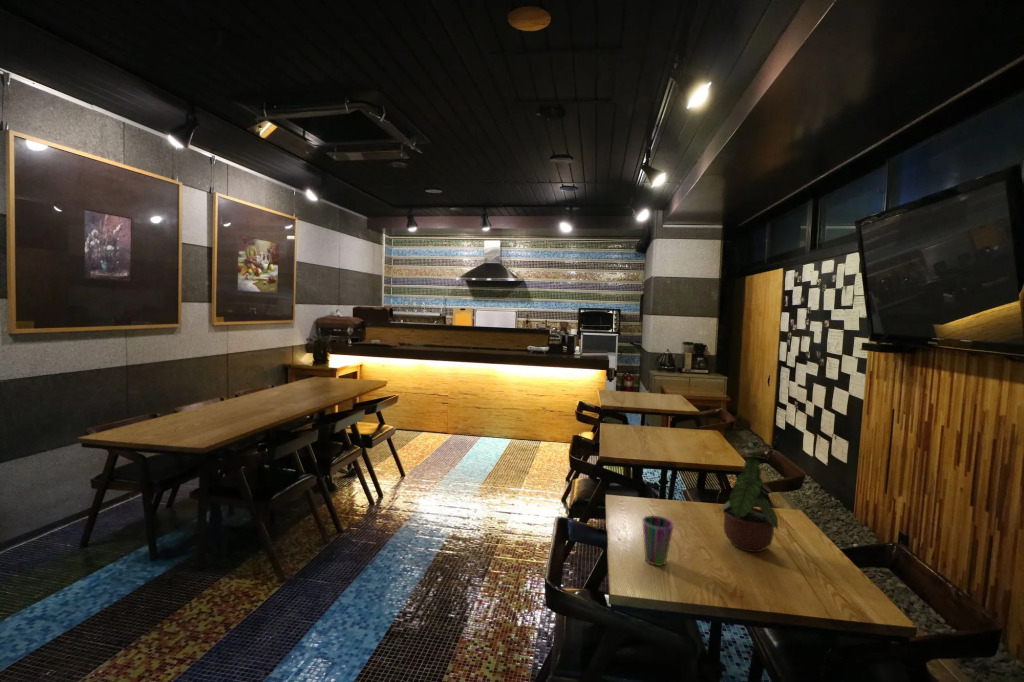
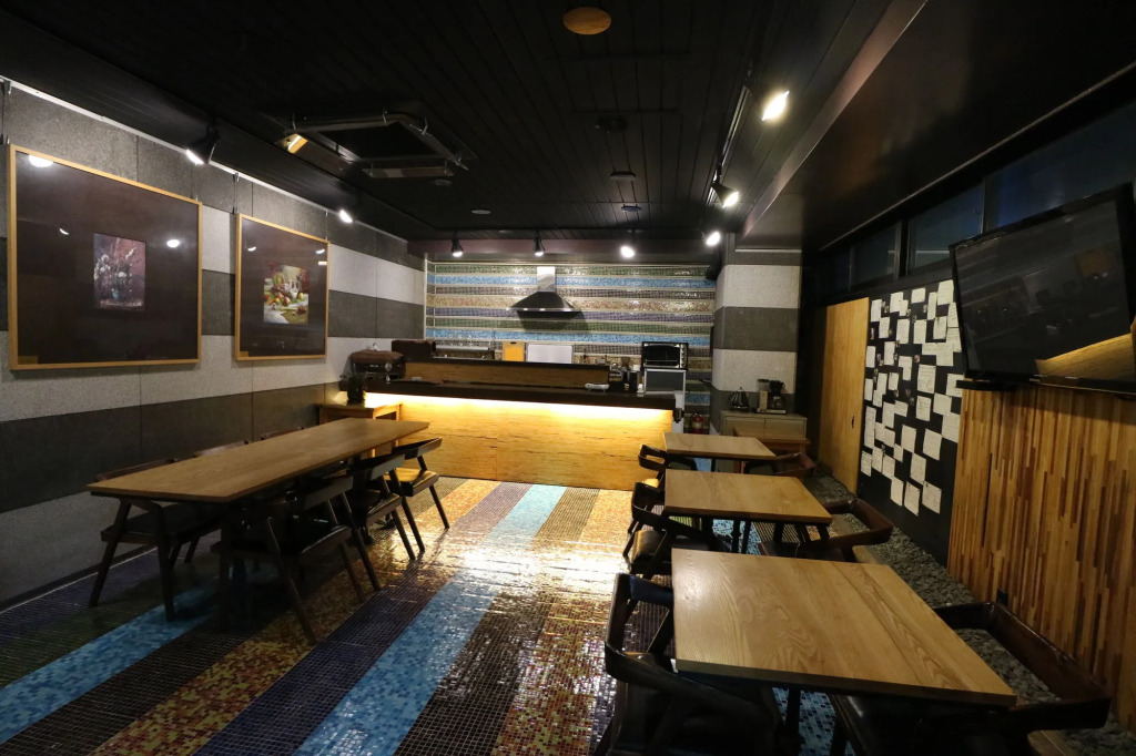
- cup (656, 541)
- potted plant (748, 492)
